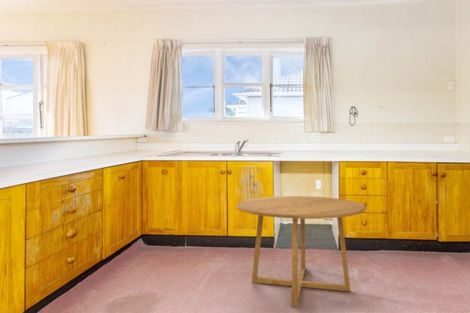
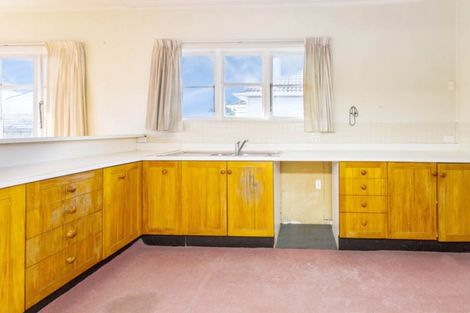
- round table (297, 245)
